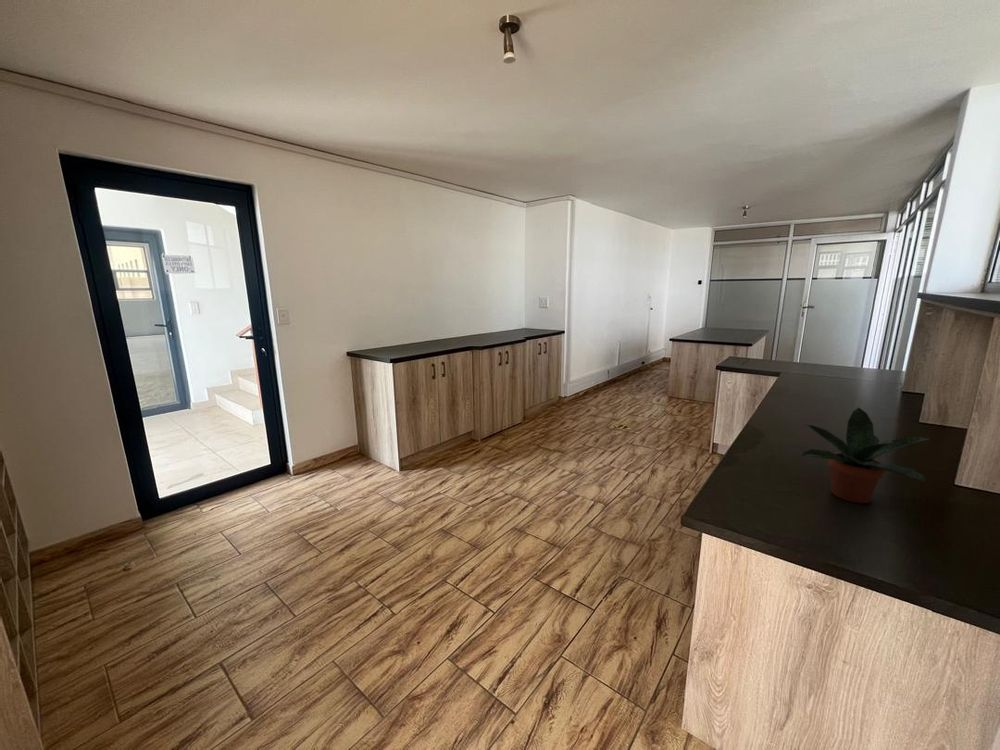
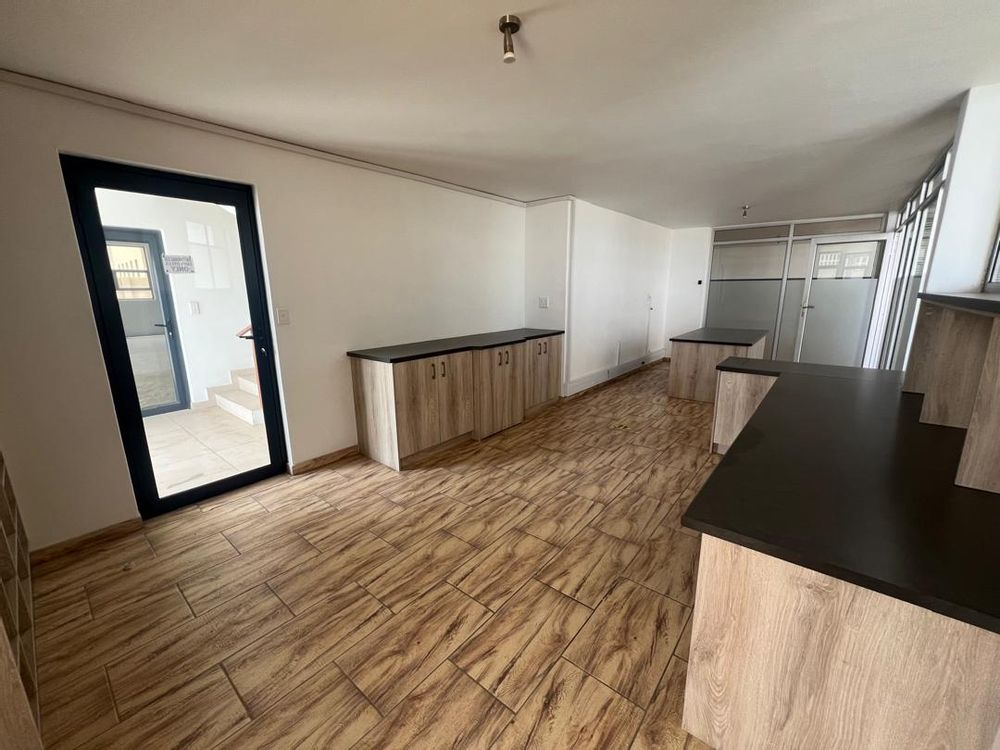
- potted plant (857, 456)
